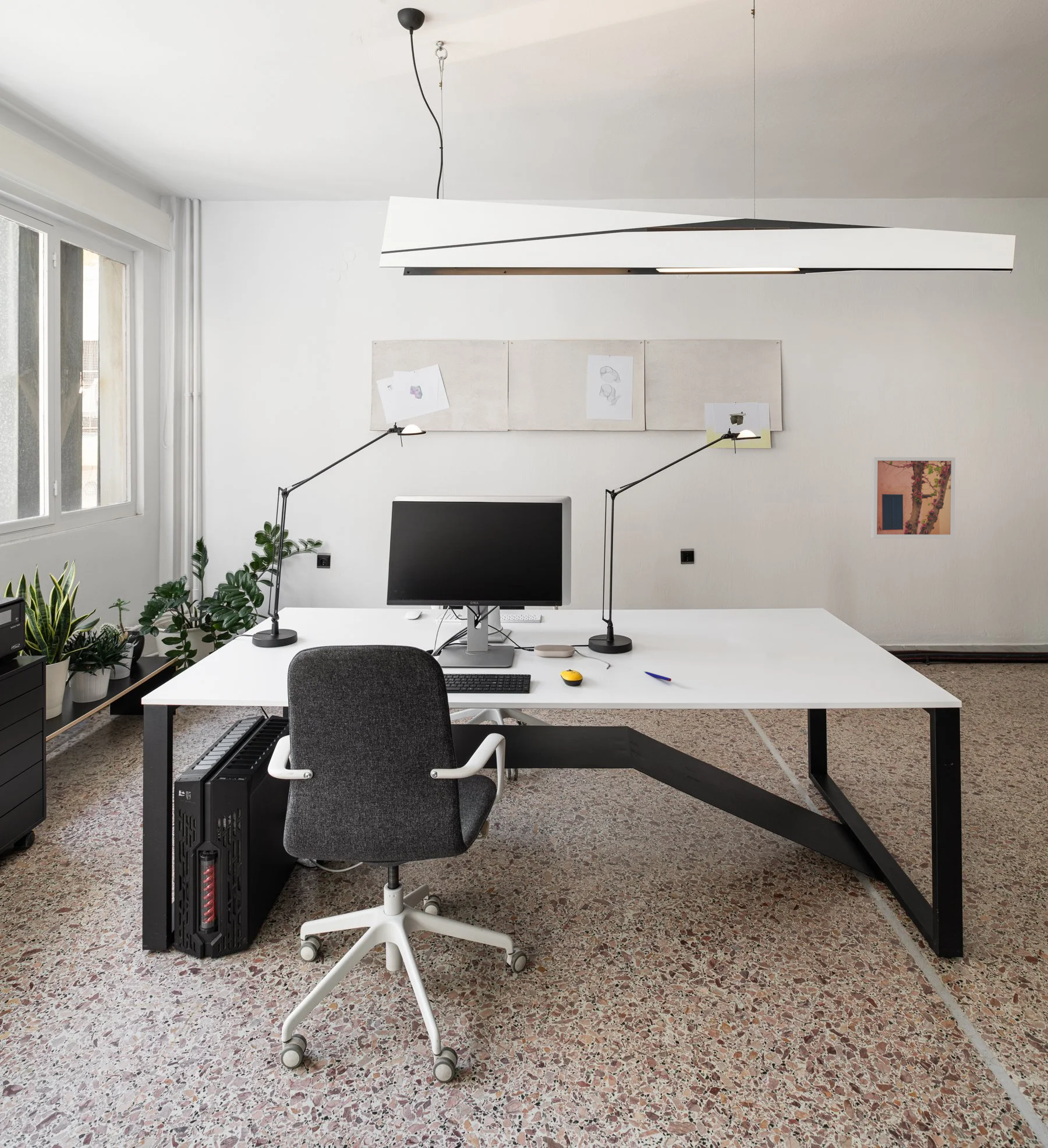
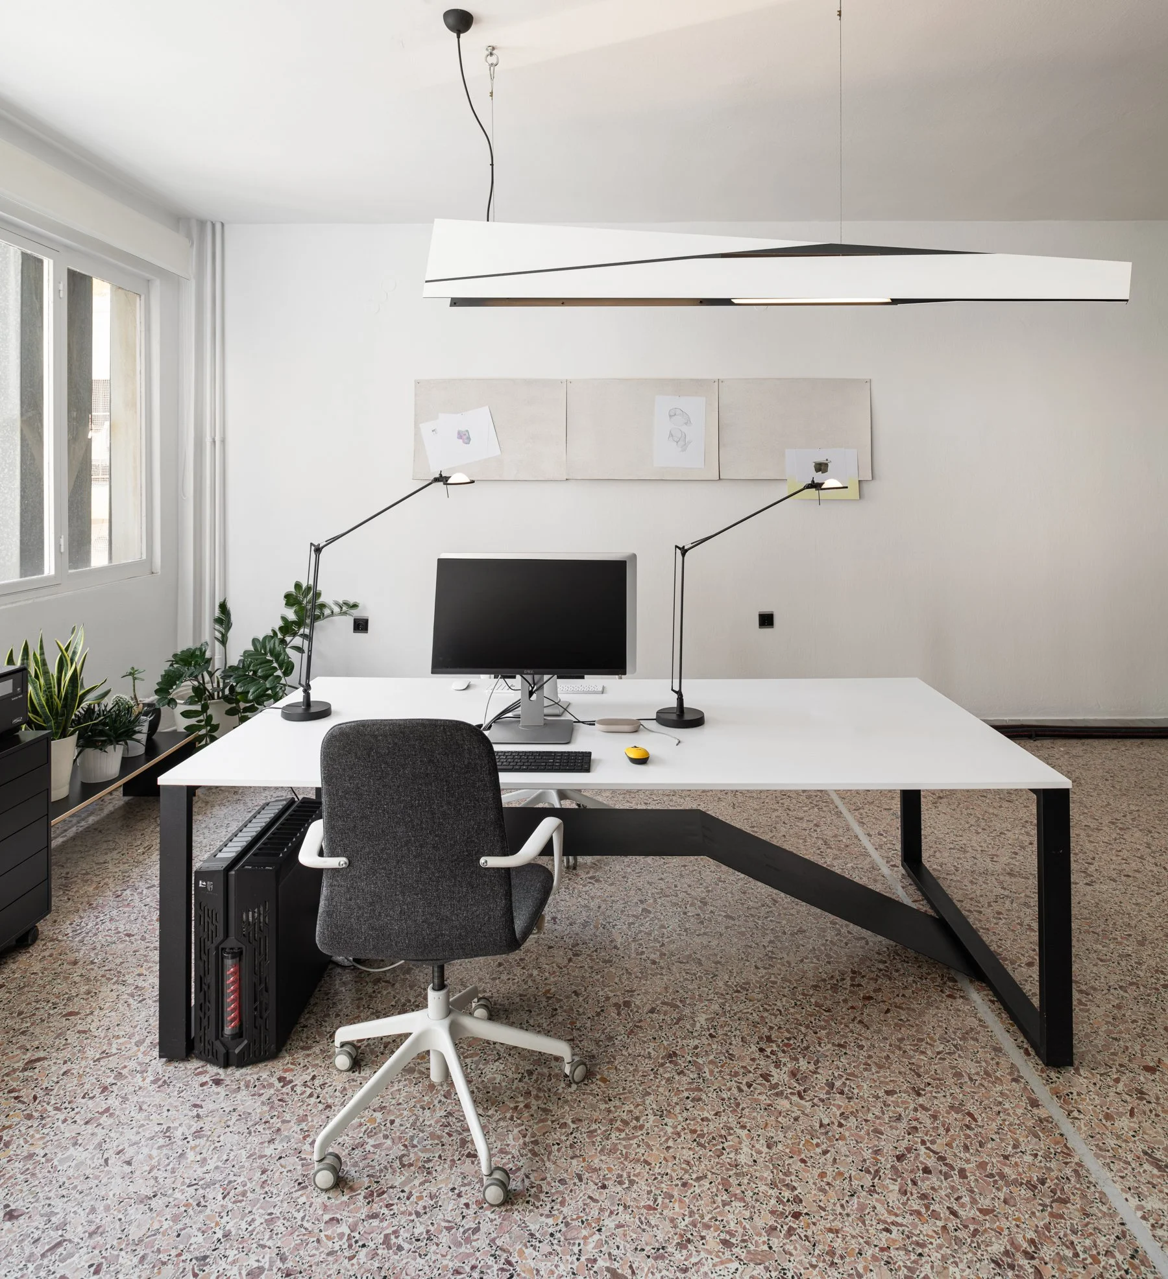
- wall art (912, 498)
- pen (656, 676)
